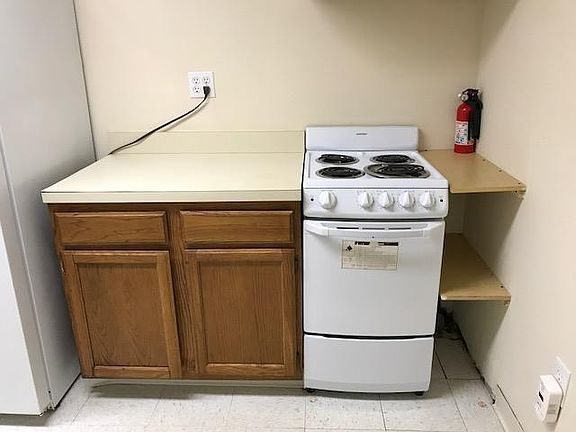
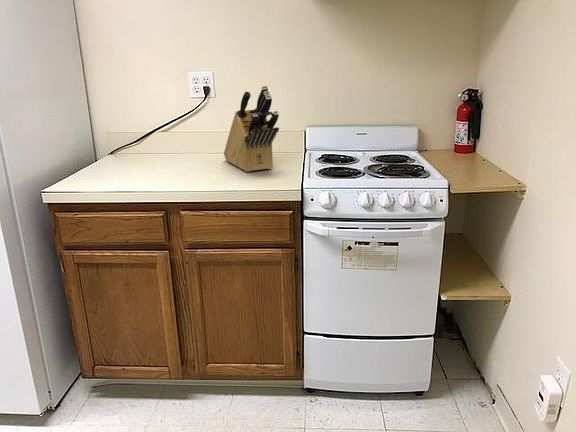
+ knife block (249, 126)
